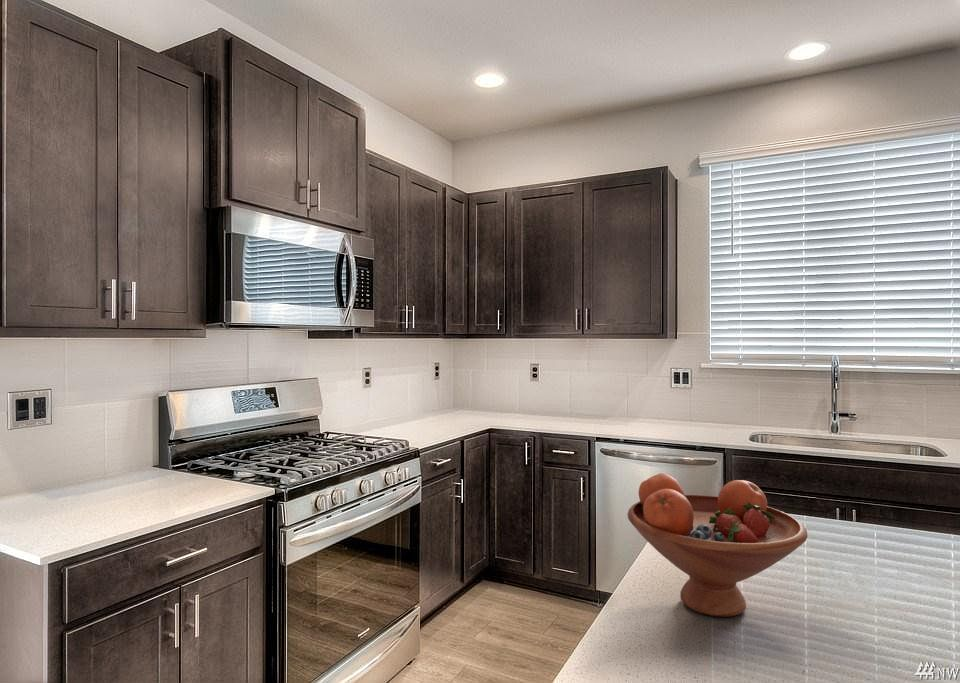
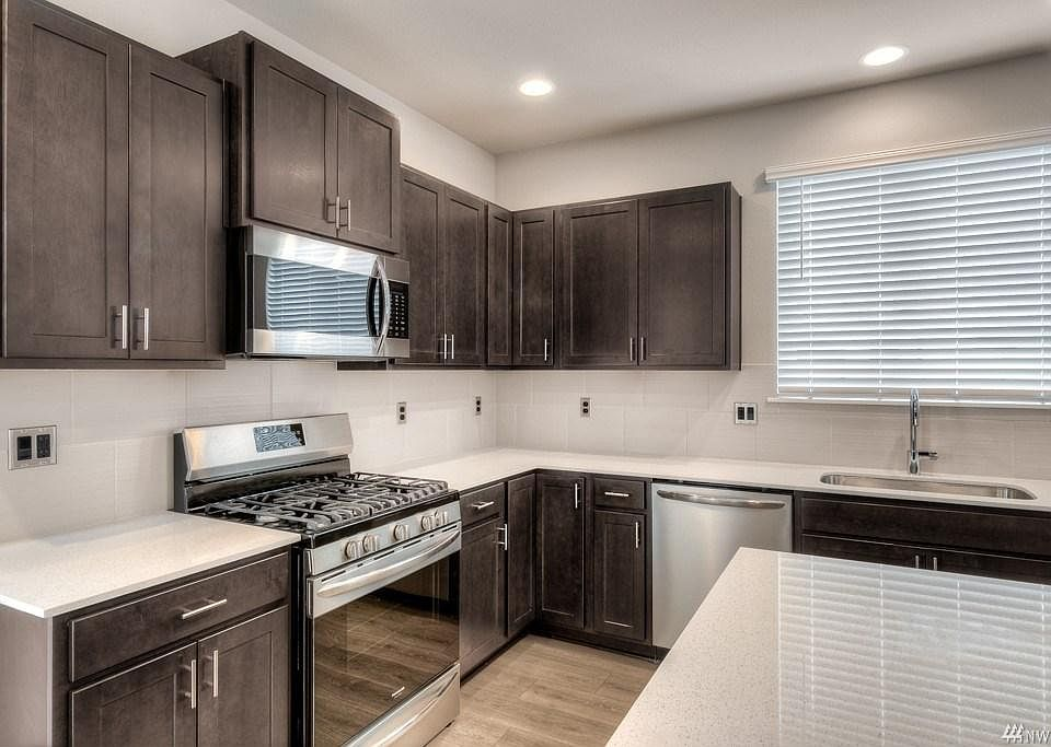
- fruit bowl (712, 543)
